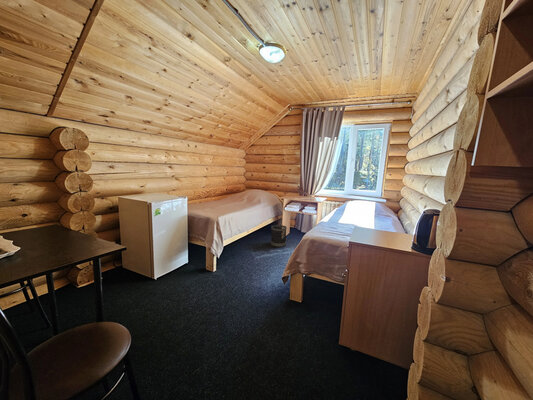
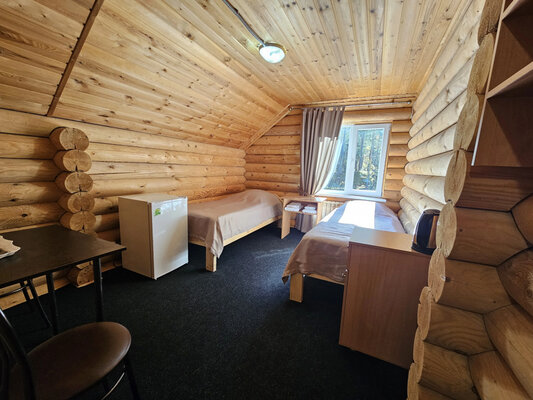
- wastebasket (278, 235)
